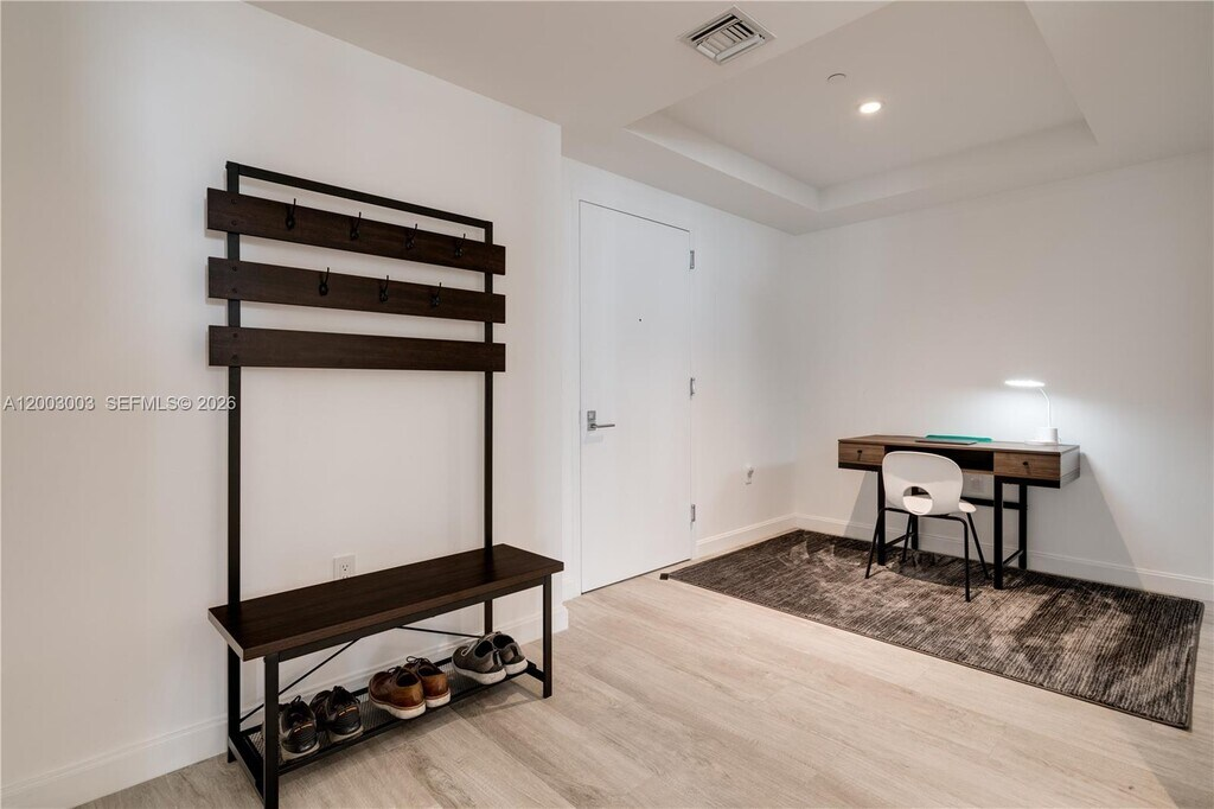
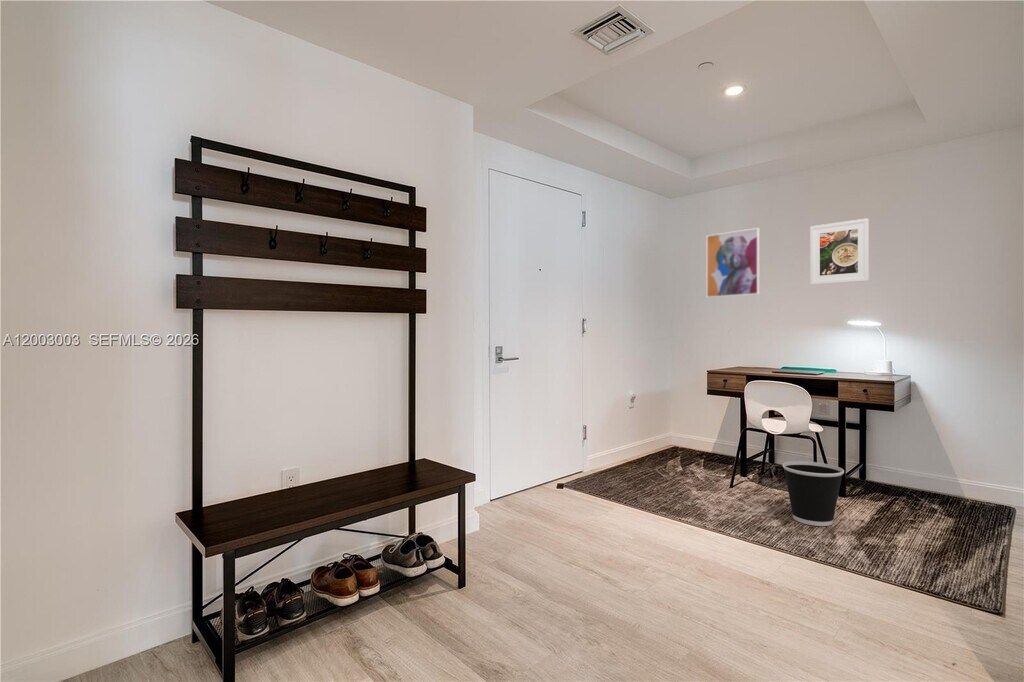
+ wastebasket (812, 493)
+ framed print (838, 252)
+ wall art (731, 264)
